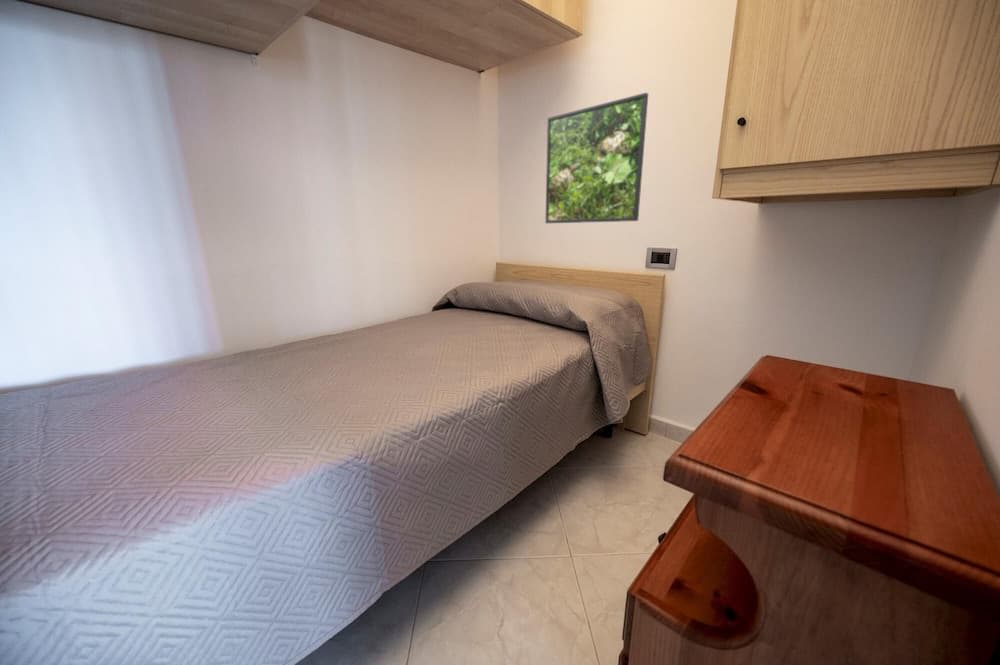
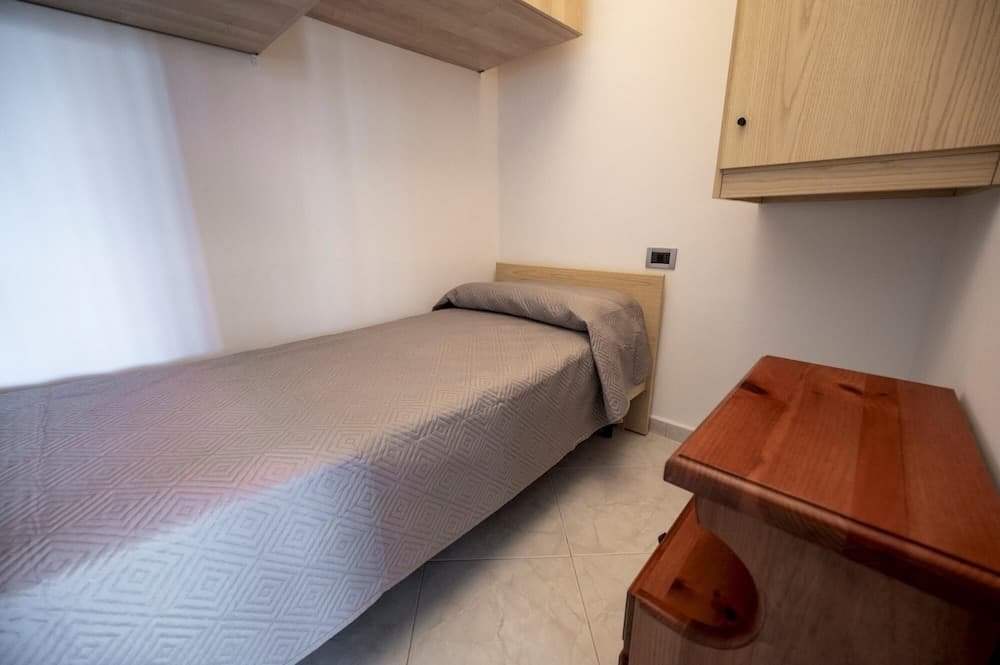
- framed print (590, 166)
